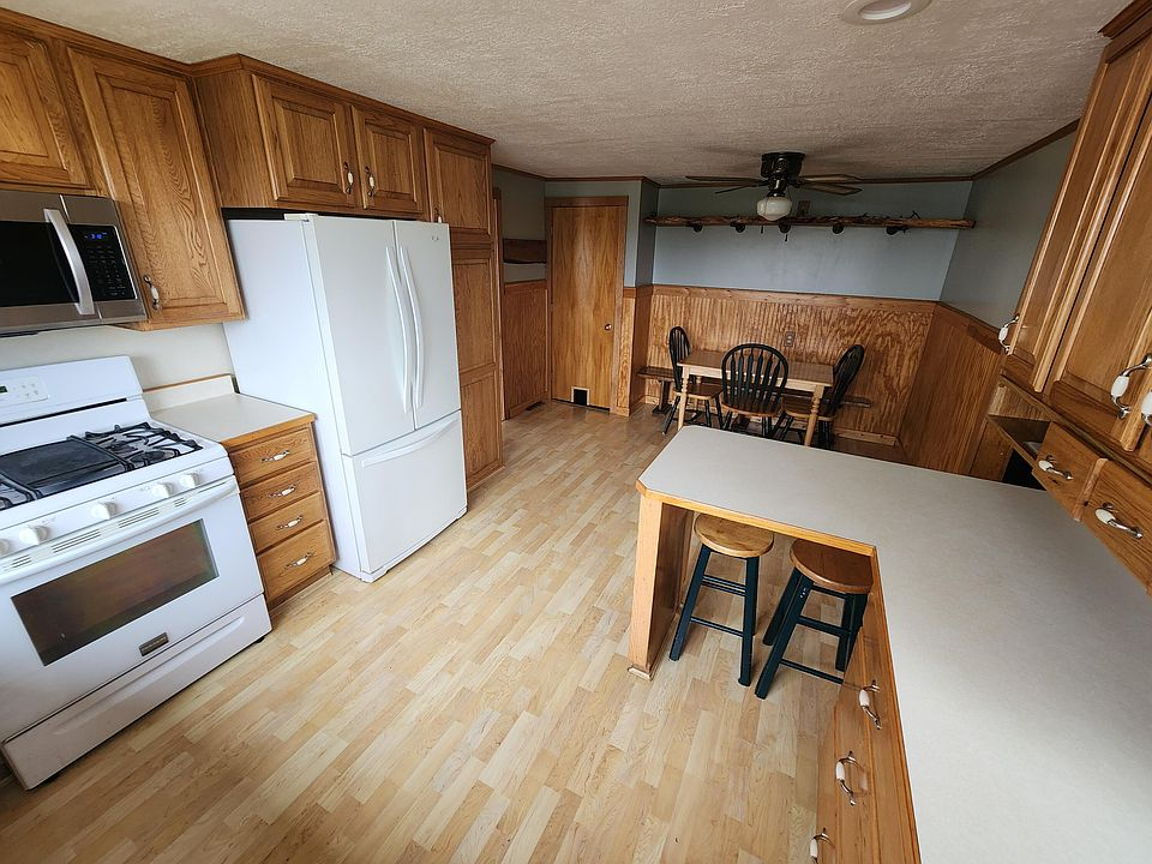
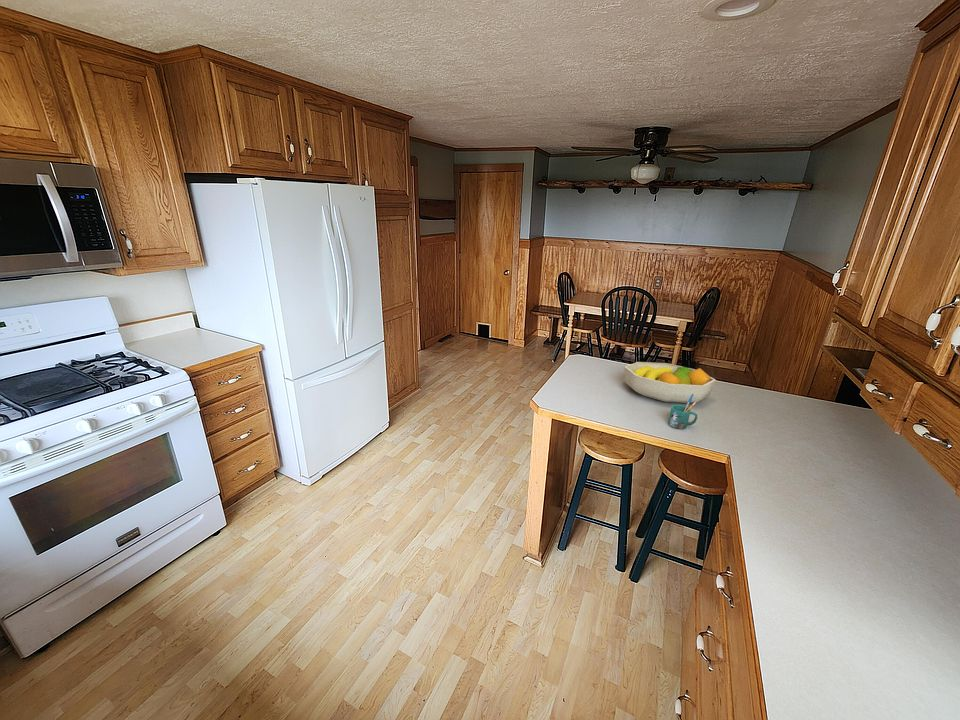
+ fruit bowl (667, 378)
+ mug (684, 410)
